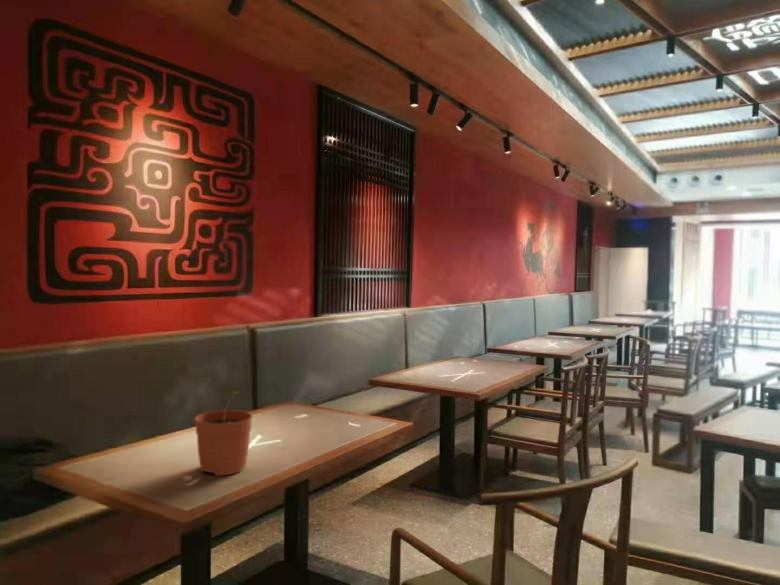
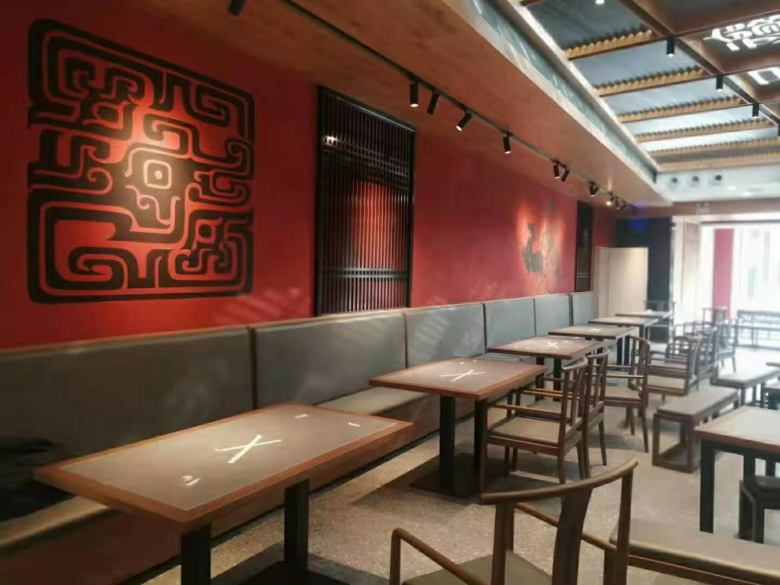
- plant pot (223, 429)
